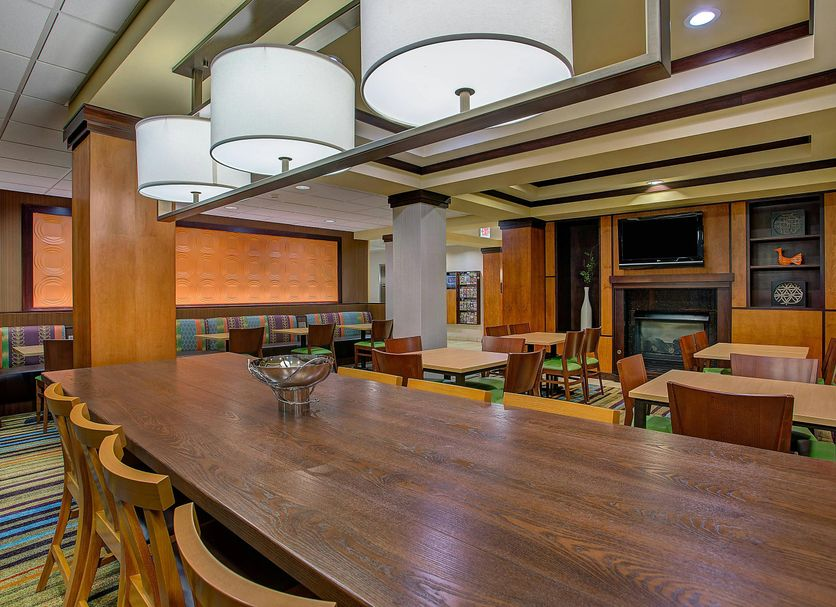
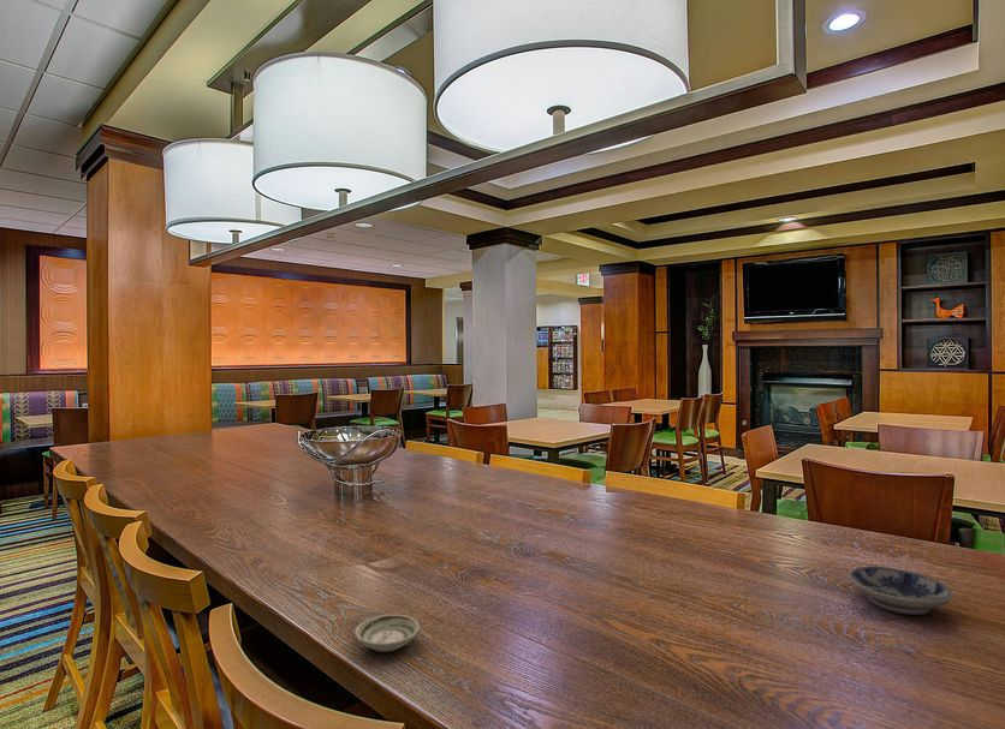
+ saucer (387, 635)
+ bowl (898, 592)
